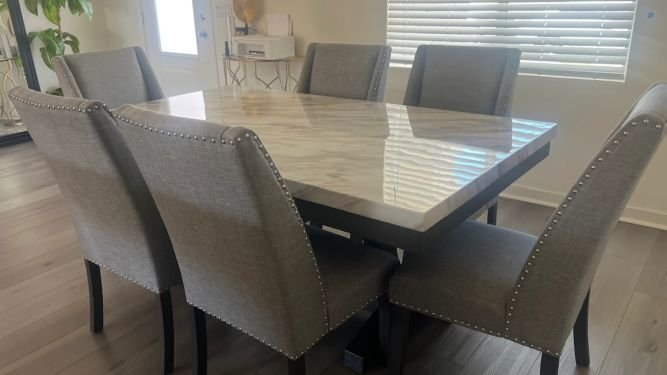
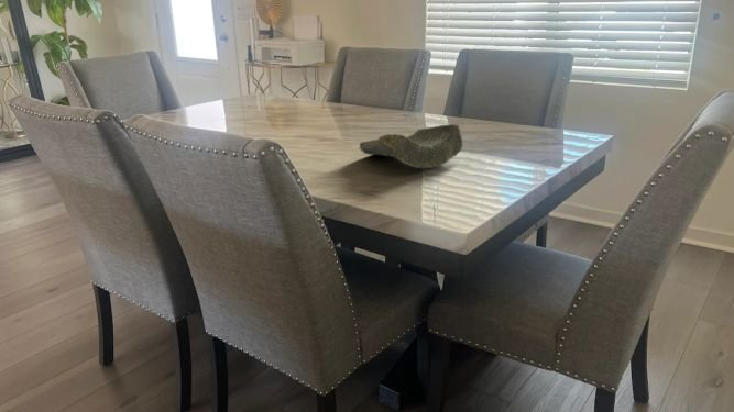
+ decorative bowl (402, 143)
